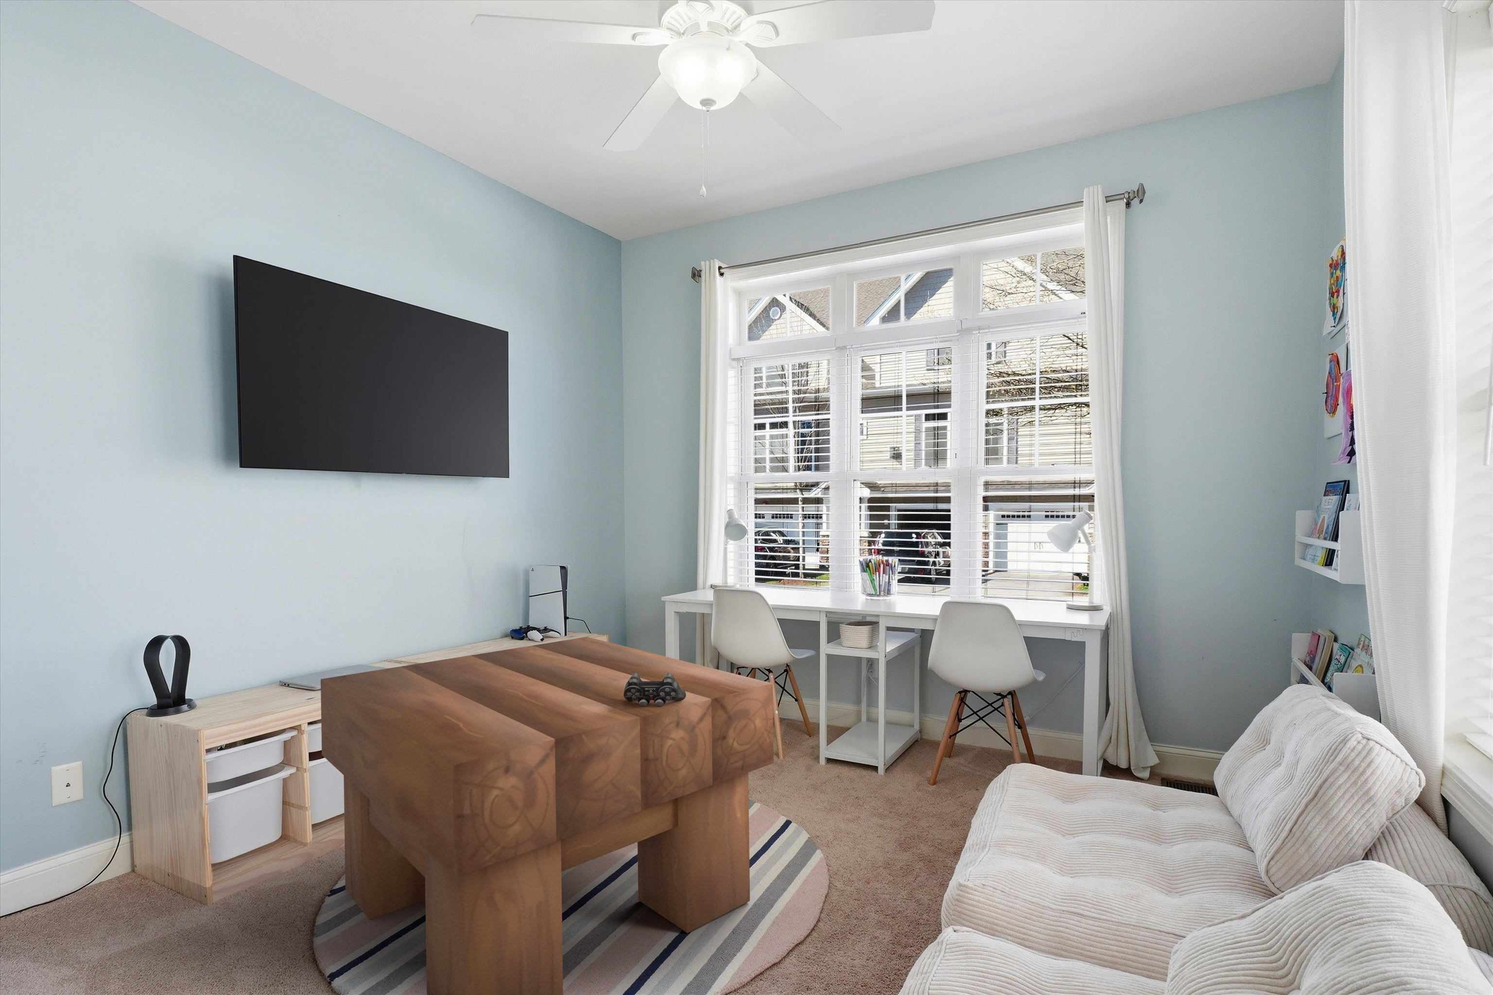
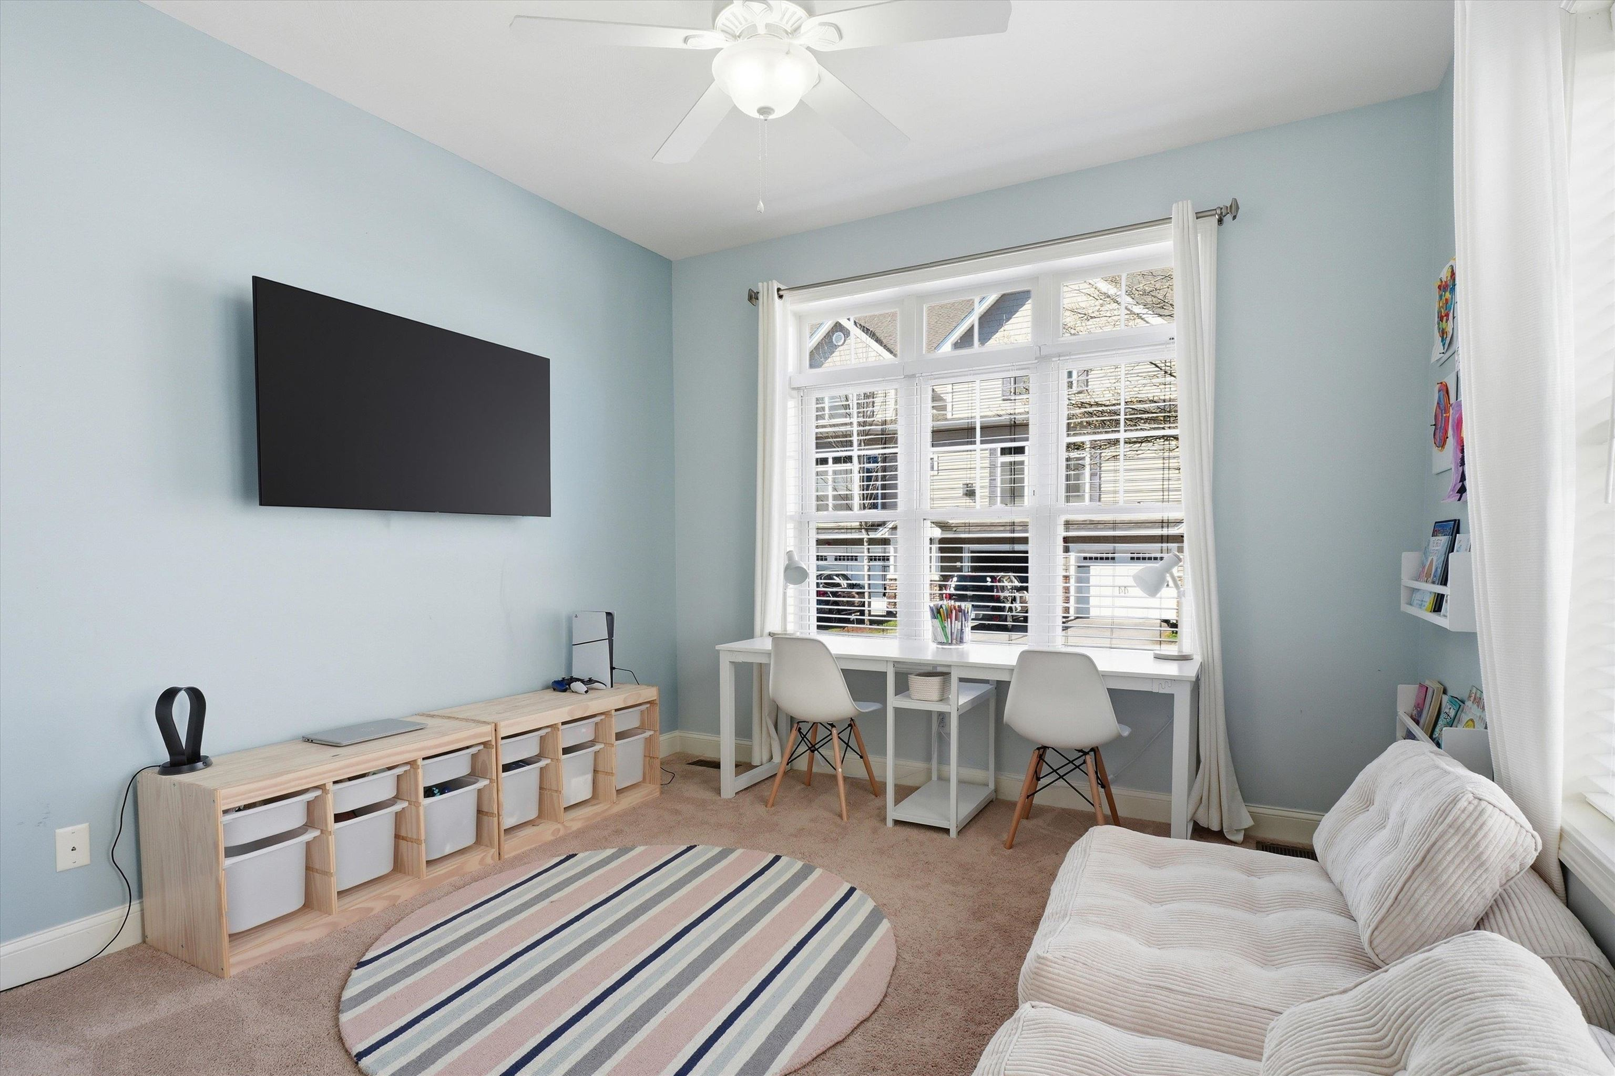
- game controller (653, 687)
- coffee table (542, 788)
